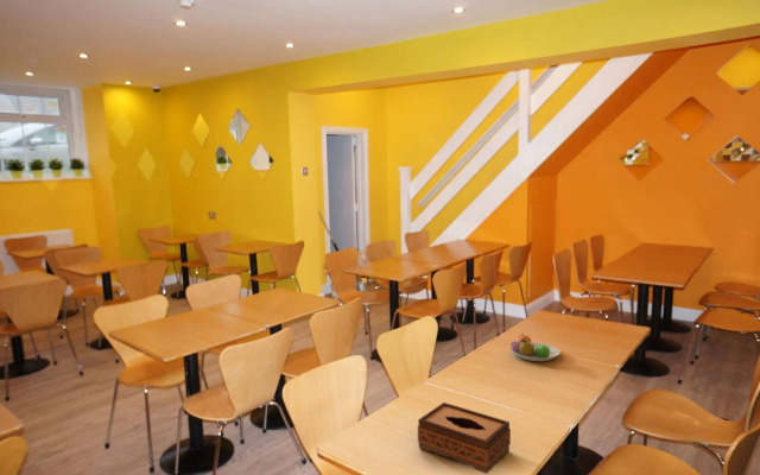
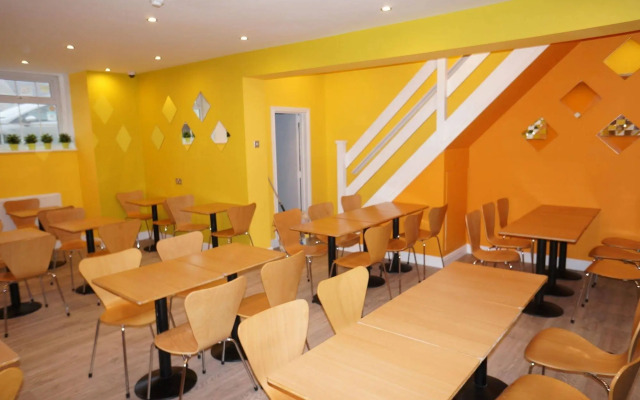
- fruit bowl (534, 346)
- tissue box (463, 435)
